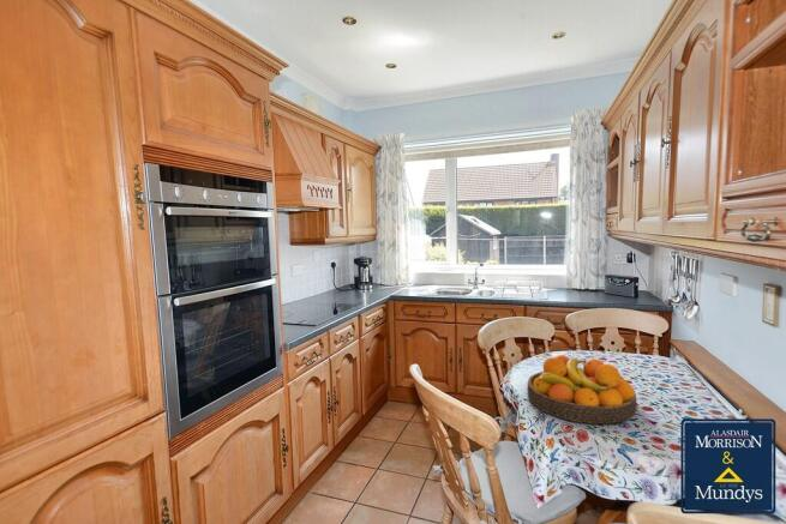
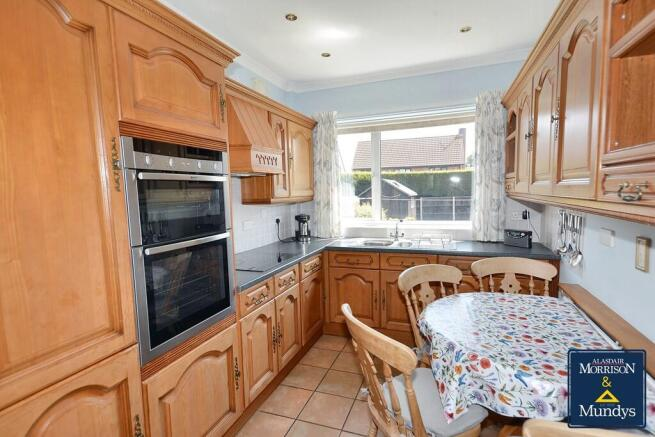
- fruit bowl (578, 379)
